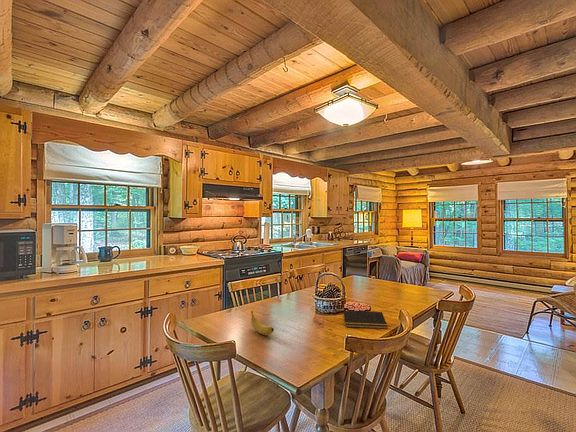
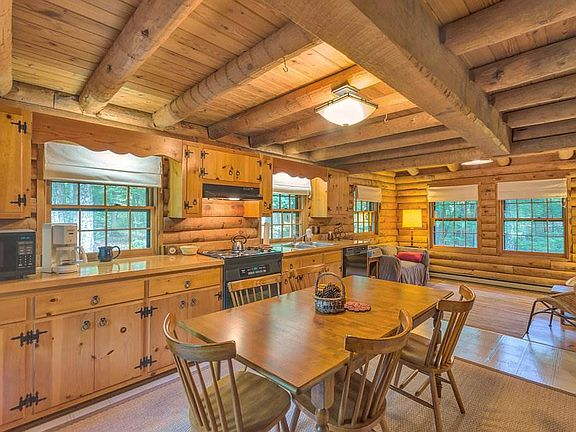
- notepad (364, 319)
- fruit (261, 324)
